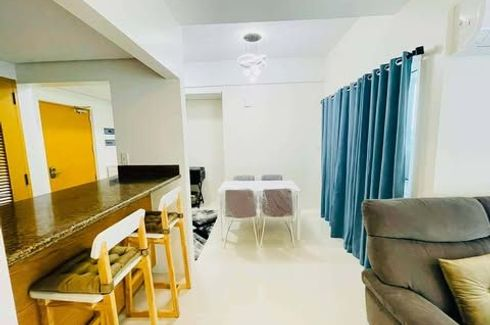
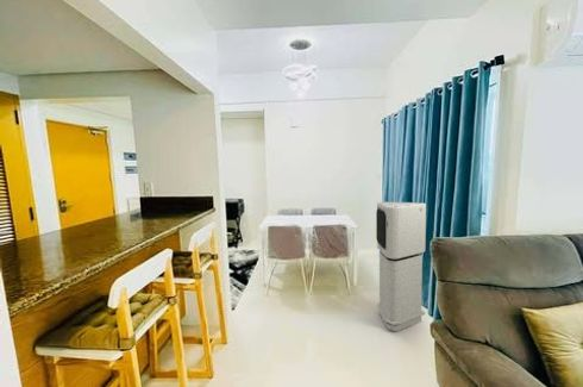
+ air purifier (402, 263)
